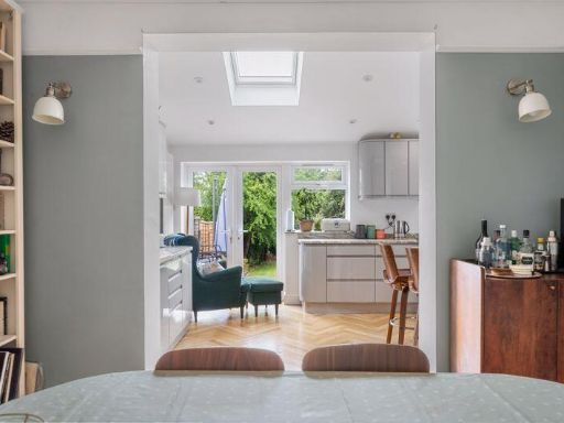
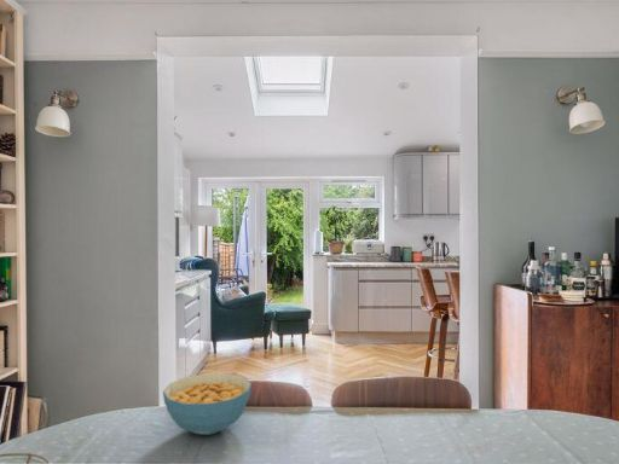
+ cereal bowl (208, 407)
